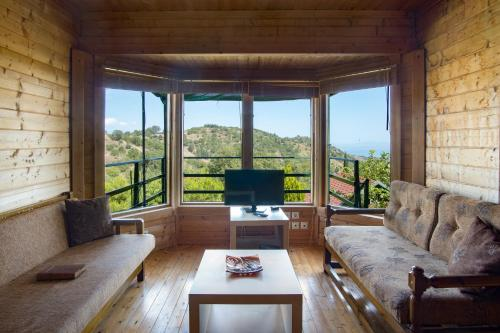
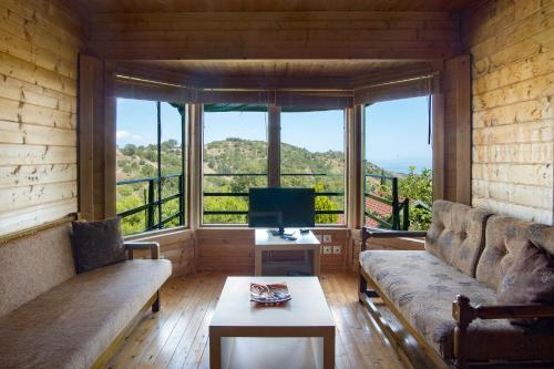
- hardback book (62, 271)
